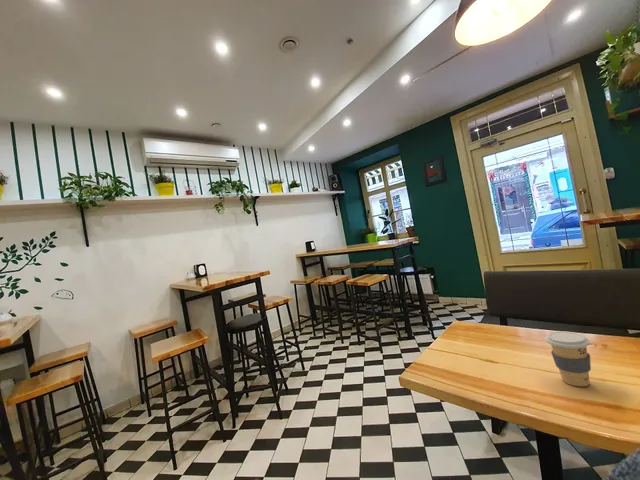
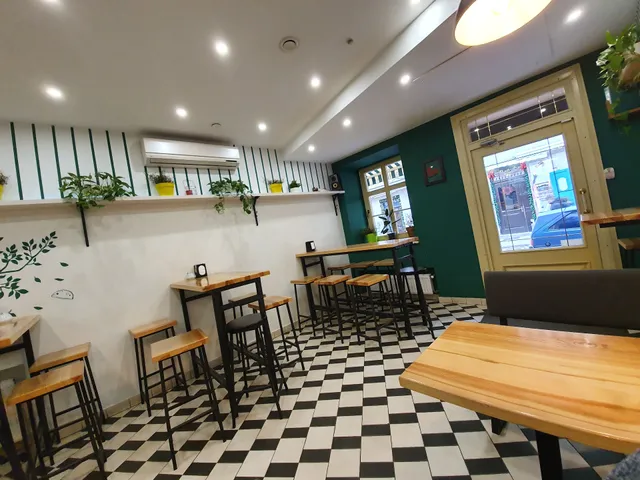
- coffee cup (570, 358)
